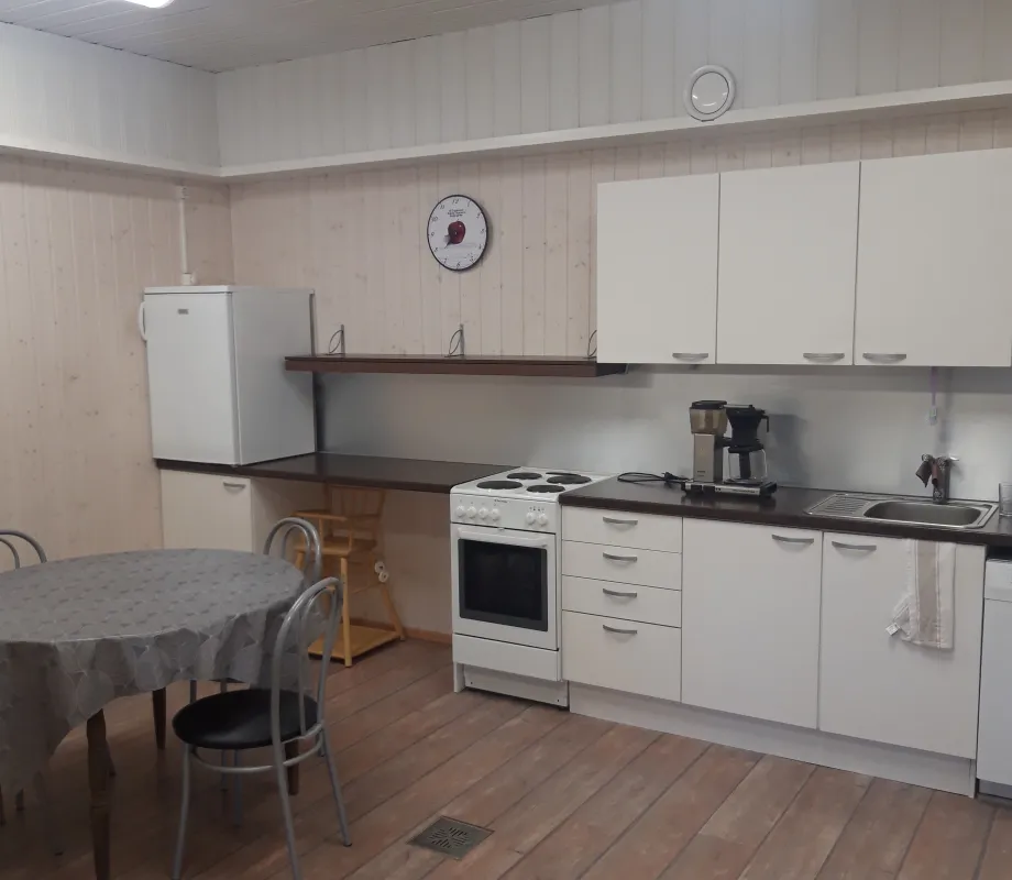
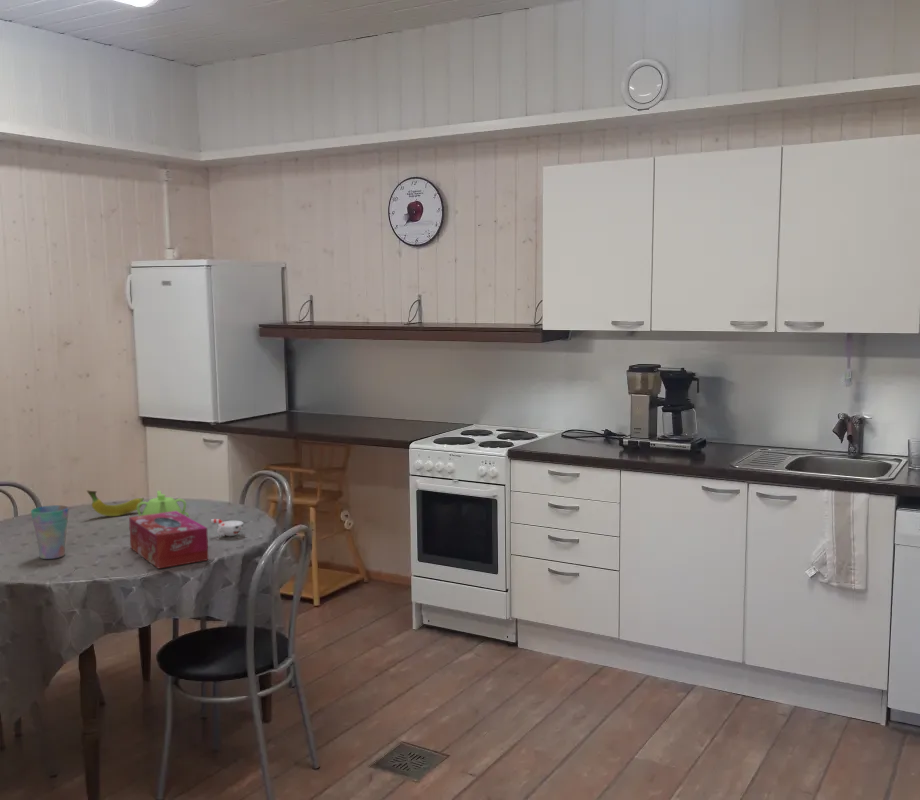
+ teapot (161, 509)
+ fruit (115, 505)
+ tissue box (167, 538)
+ cup (51, 532)
+ cup (228, 527)
